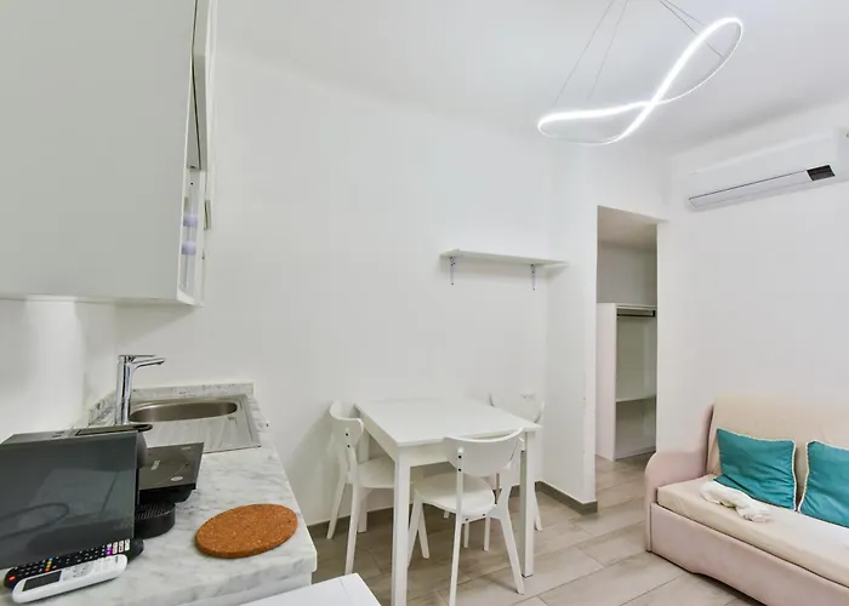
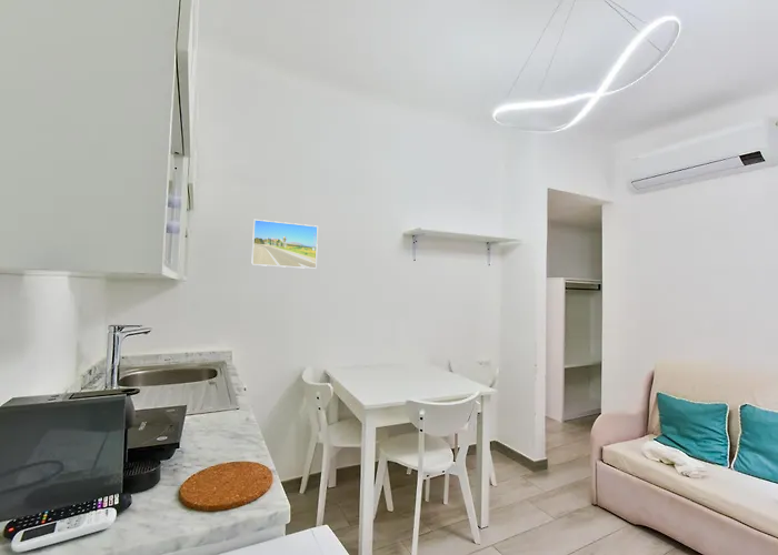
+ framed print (286, 244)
